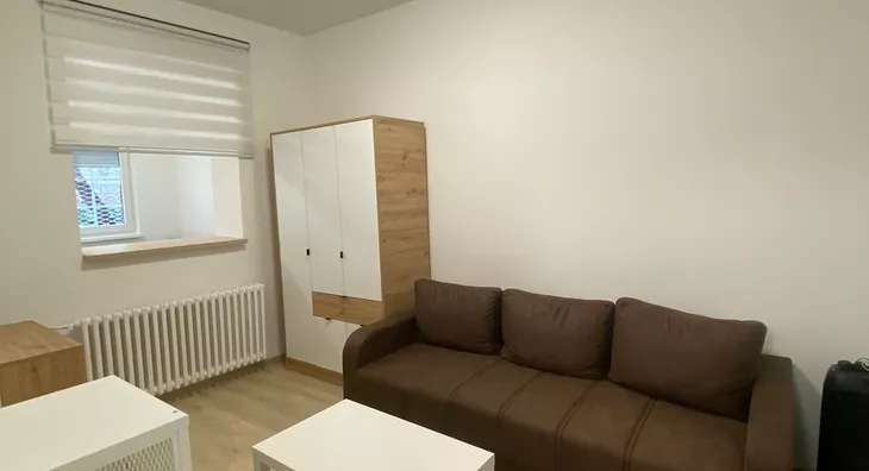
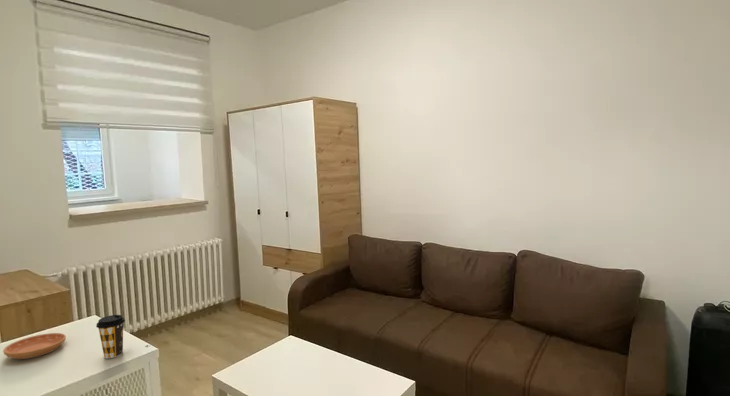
+ coffee cup (111, 336)
+ saucer (36, 346)
